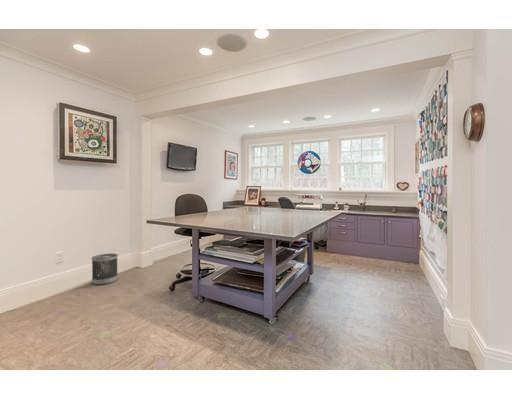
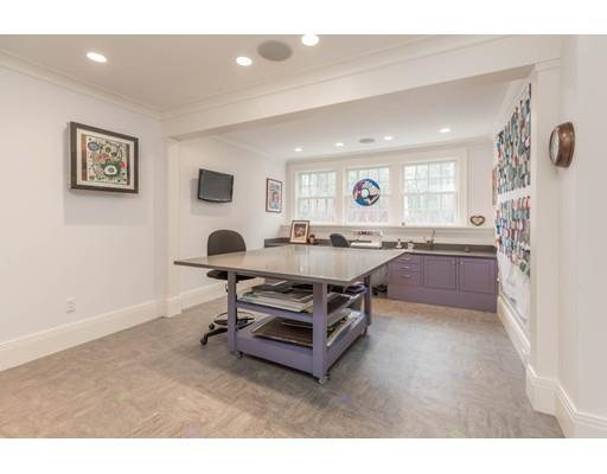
- wastebasket (105, 268)
